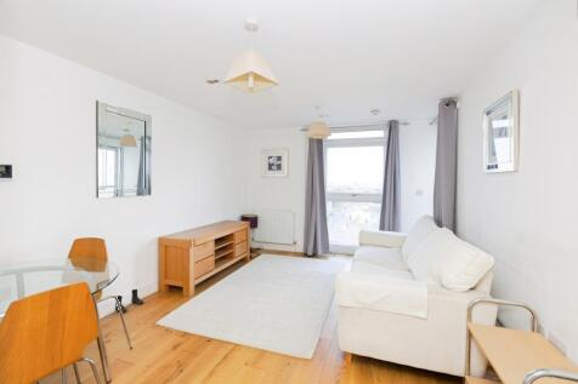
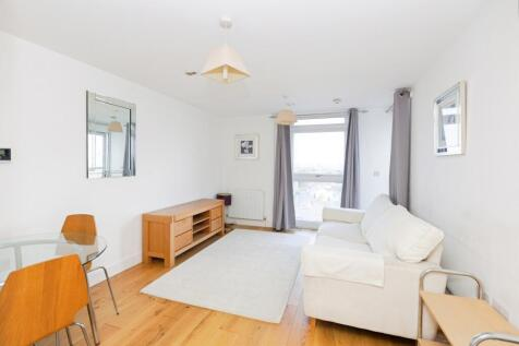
- boots (131, 300)
